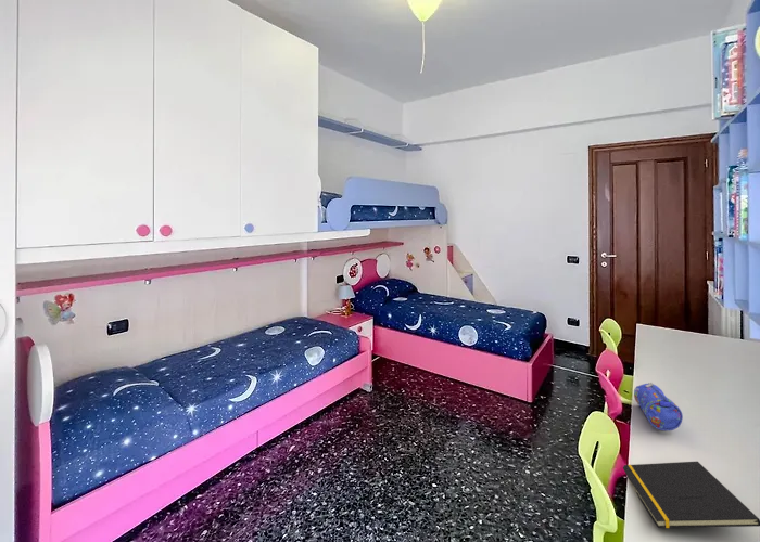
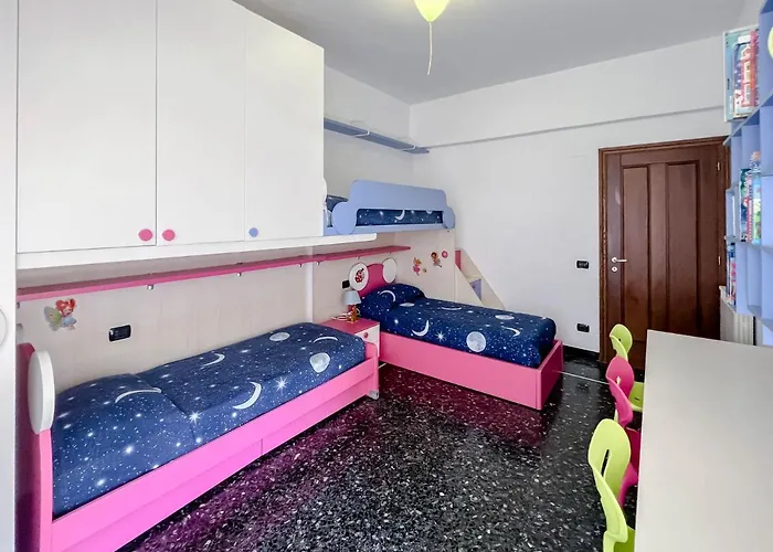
- pencil case (656, 404)
- notepad (680, 491)
